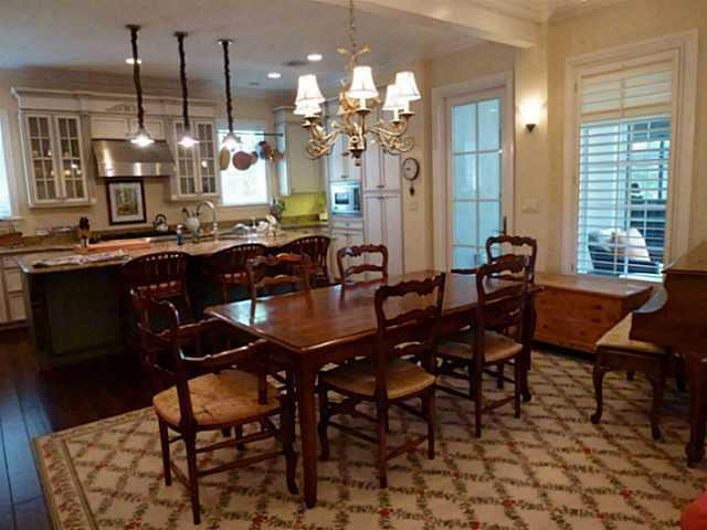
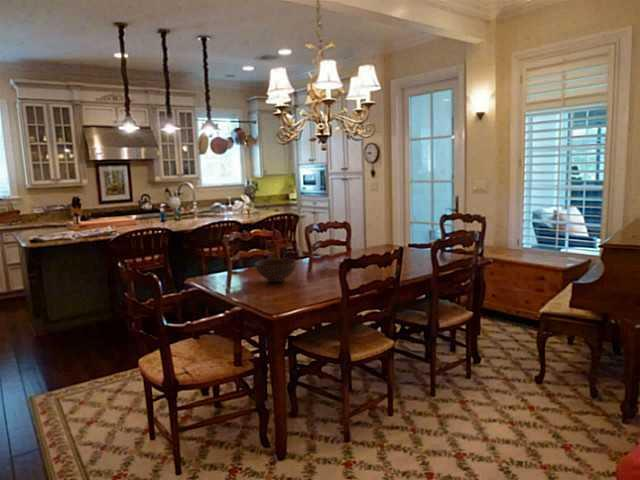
+ bowl (276, 271)
